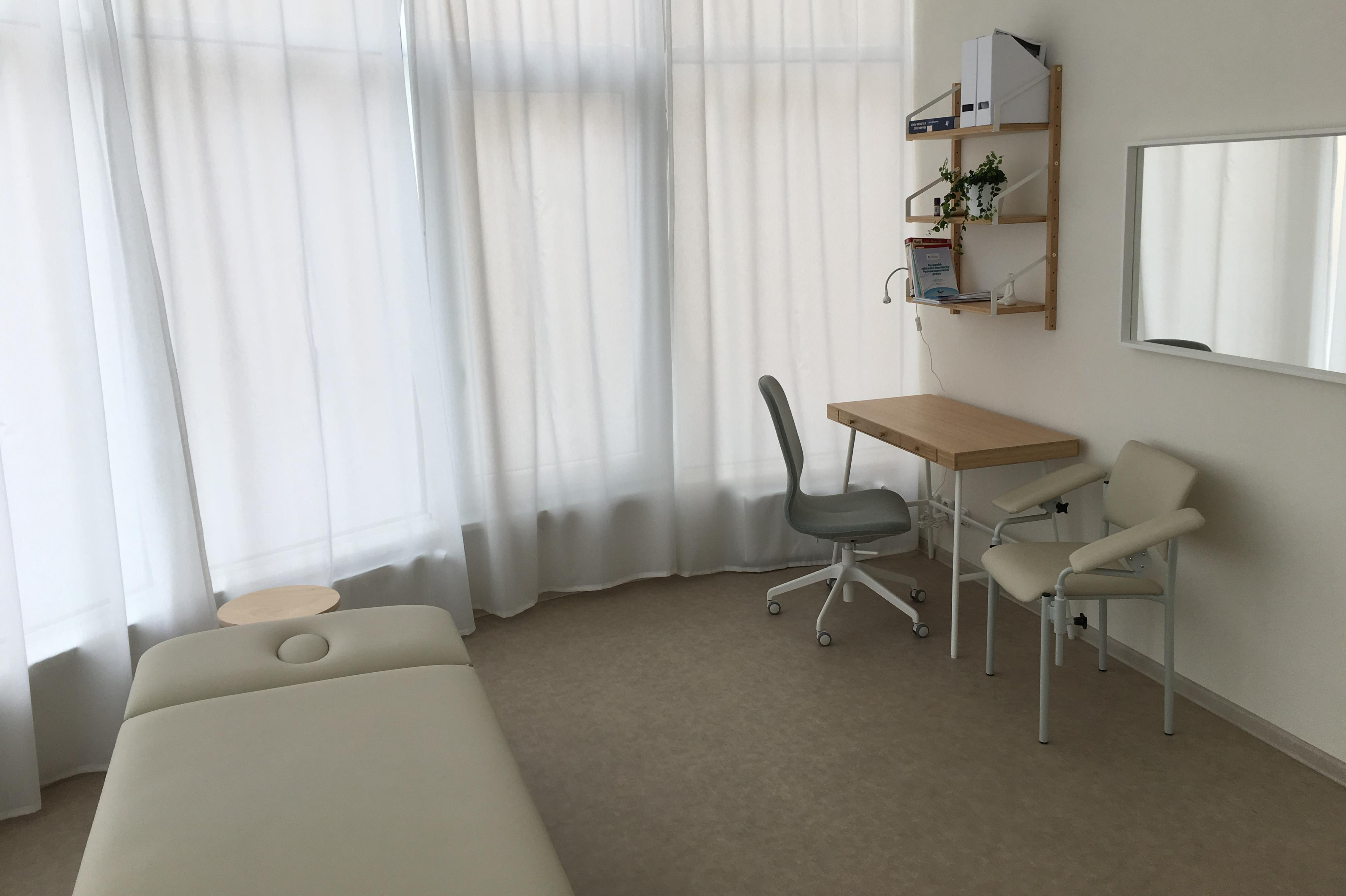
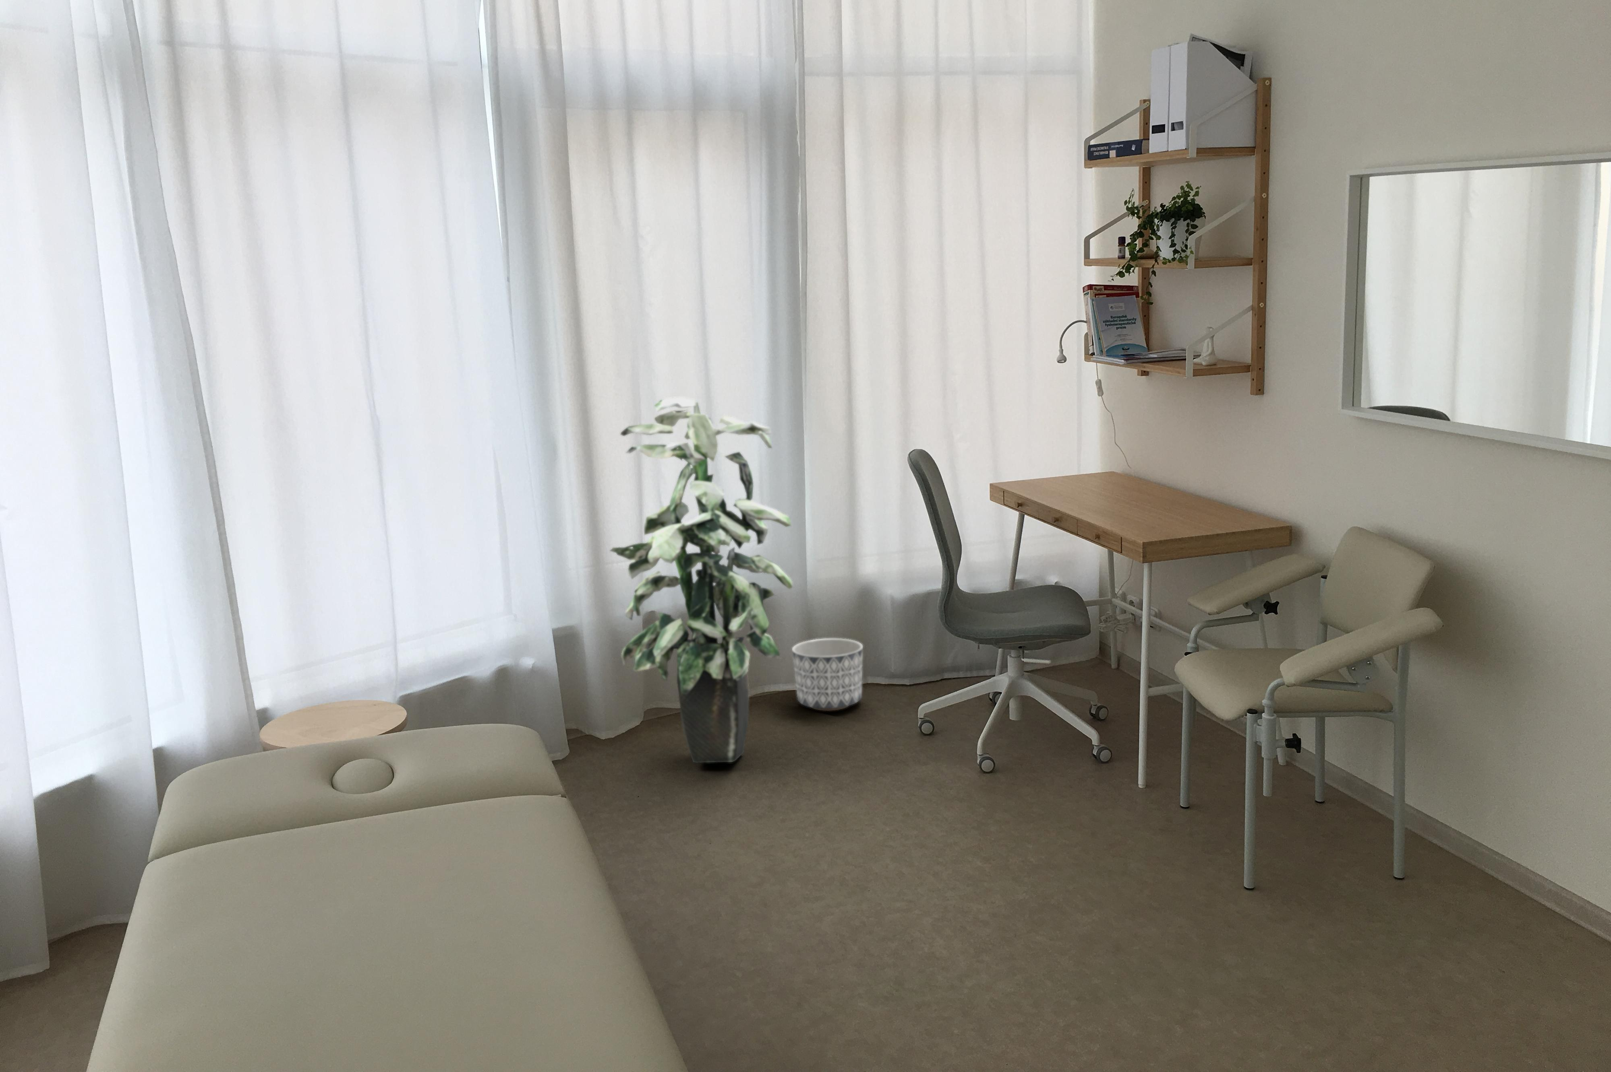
+ planter (828, 676)
+ indoor plant (699, 579)
